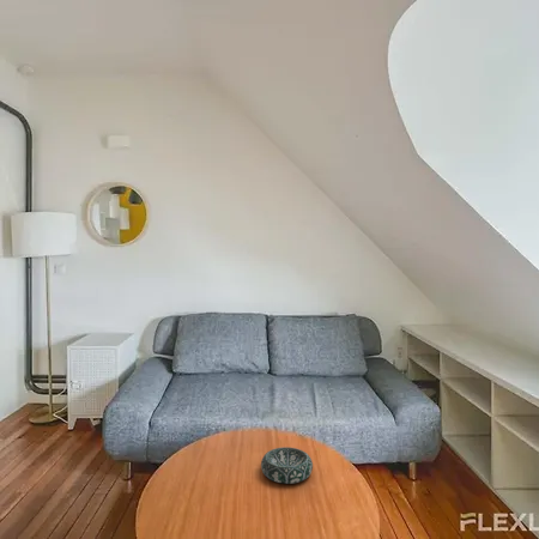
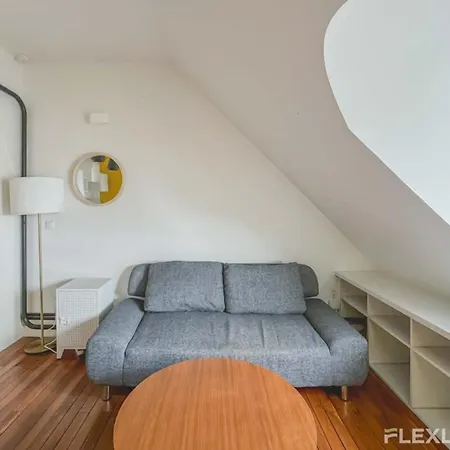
- decorative bowl (286, 465)
